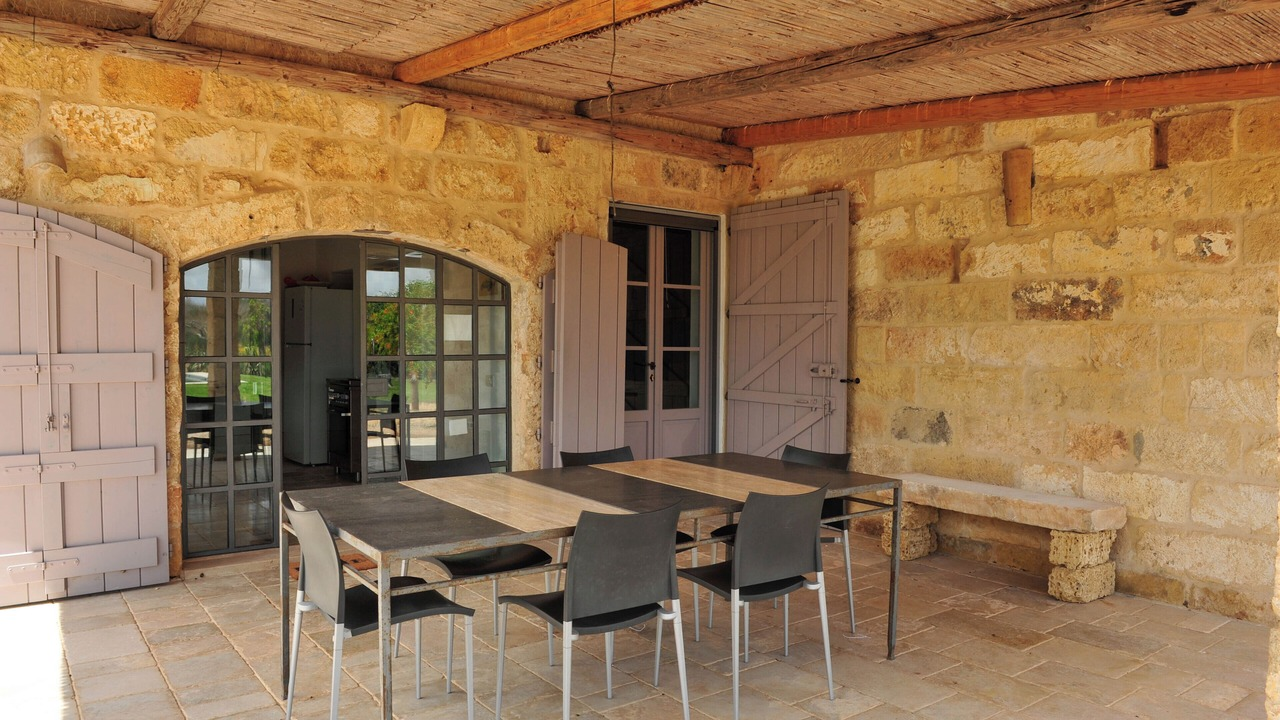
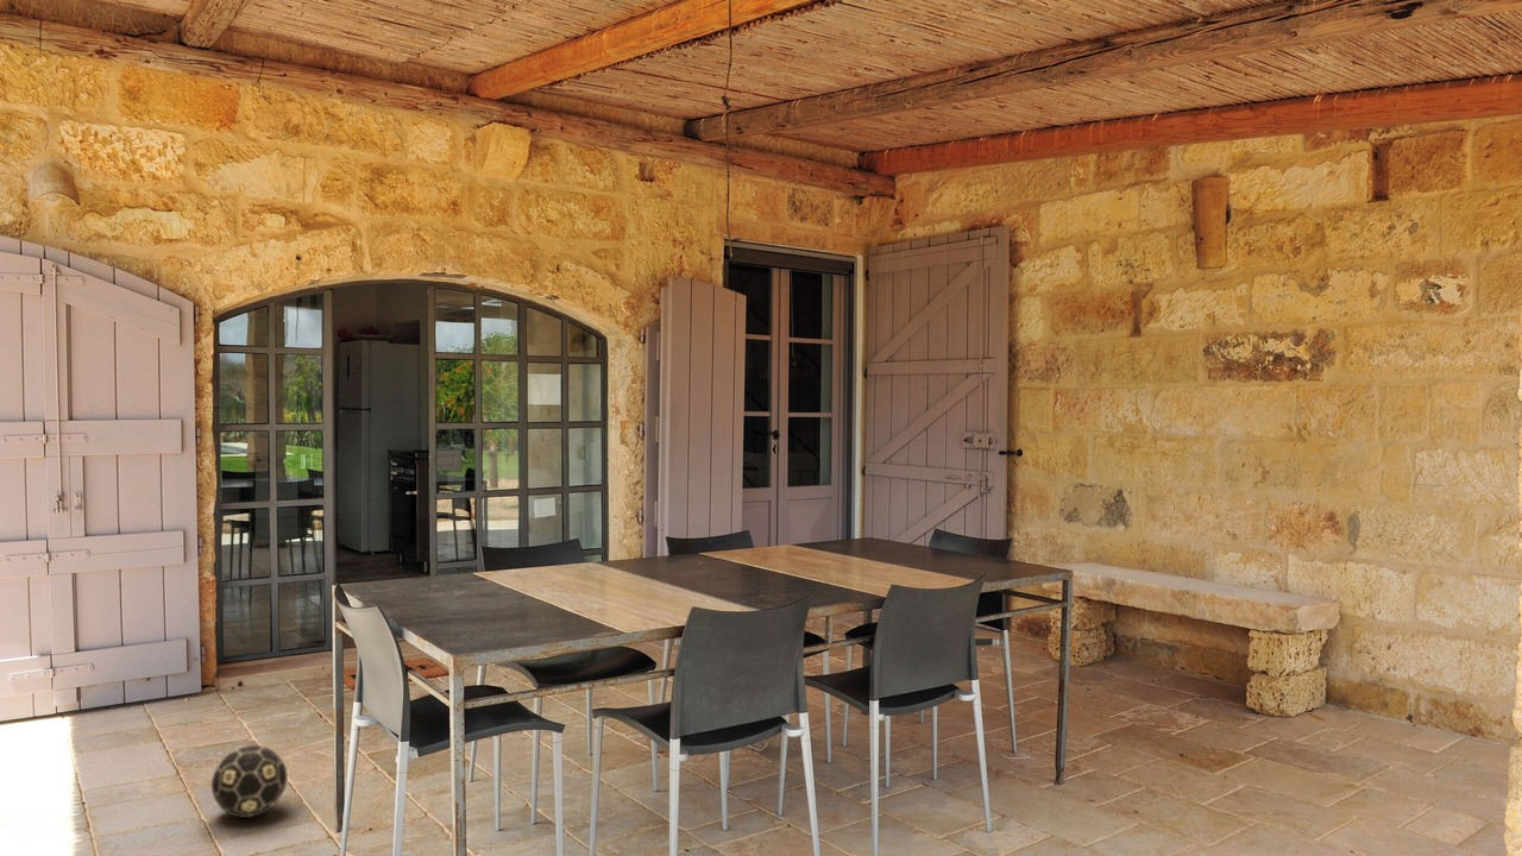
+ decorative ball (250, 781)
